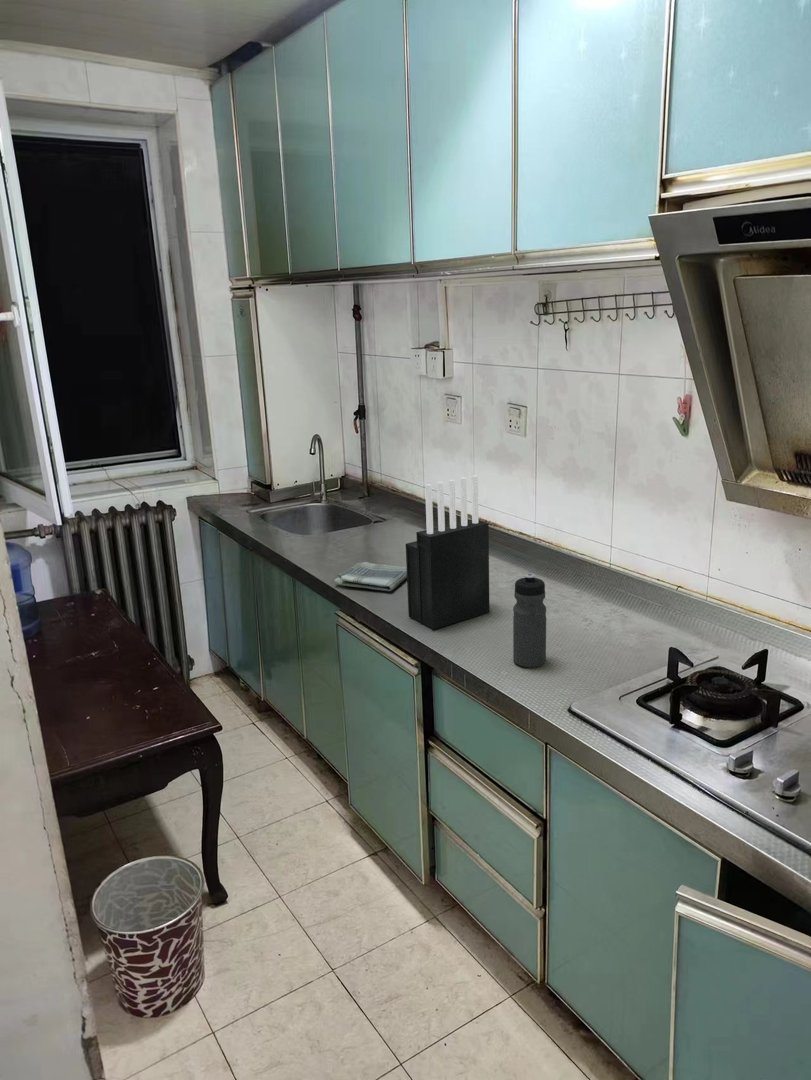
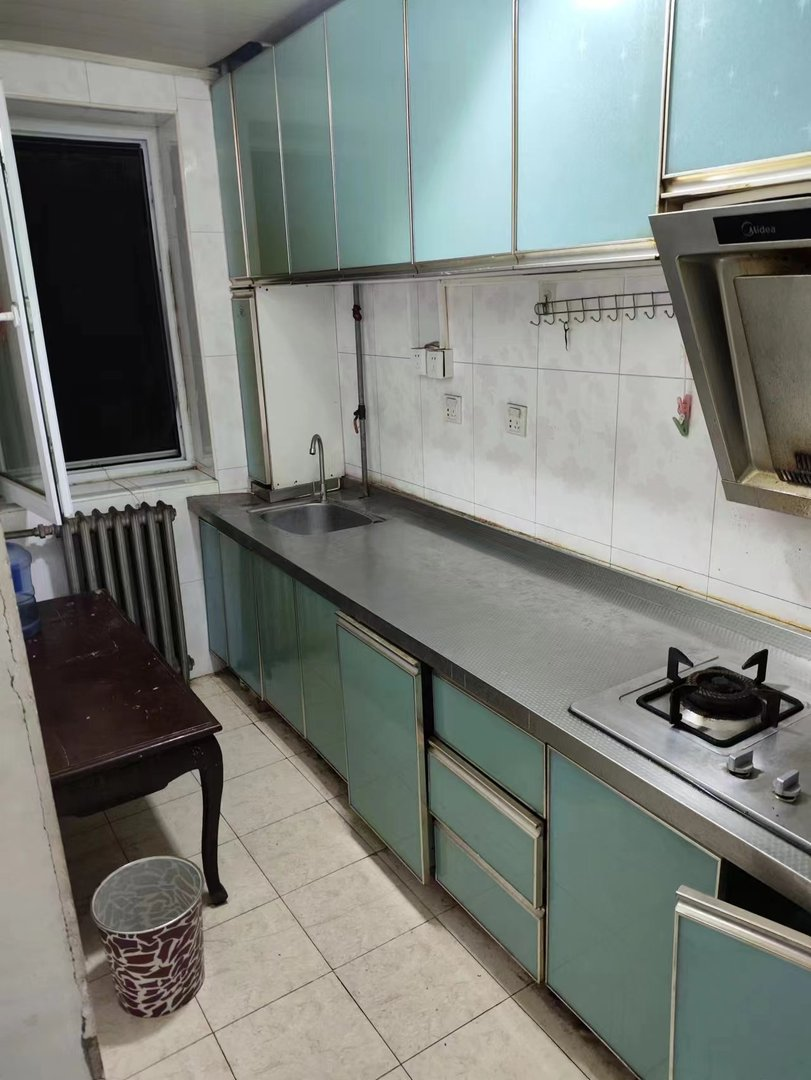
- knife block (444, 547)
- water bottle (529, 618)
- dish towel (374, 574)
